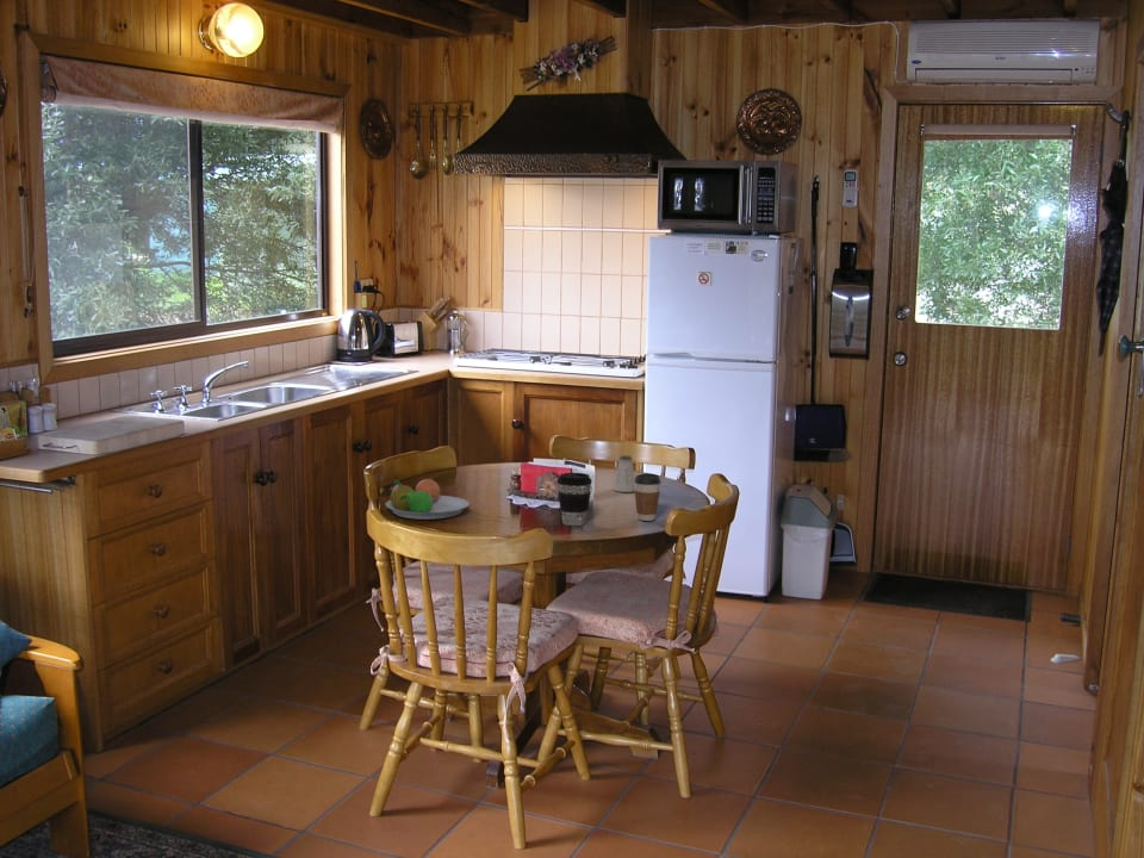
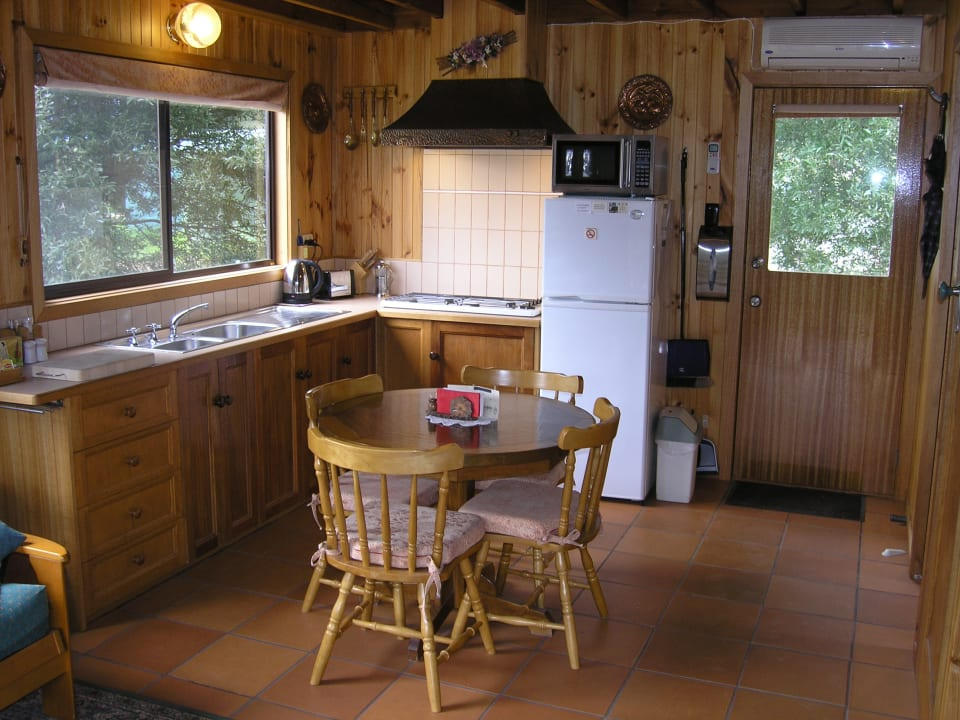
- fruit bowl (424, 496)
- coffee cup (573, 499)
- coffee cup (646, 497)
- saltshaker (624, 473)
